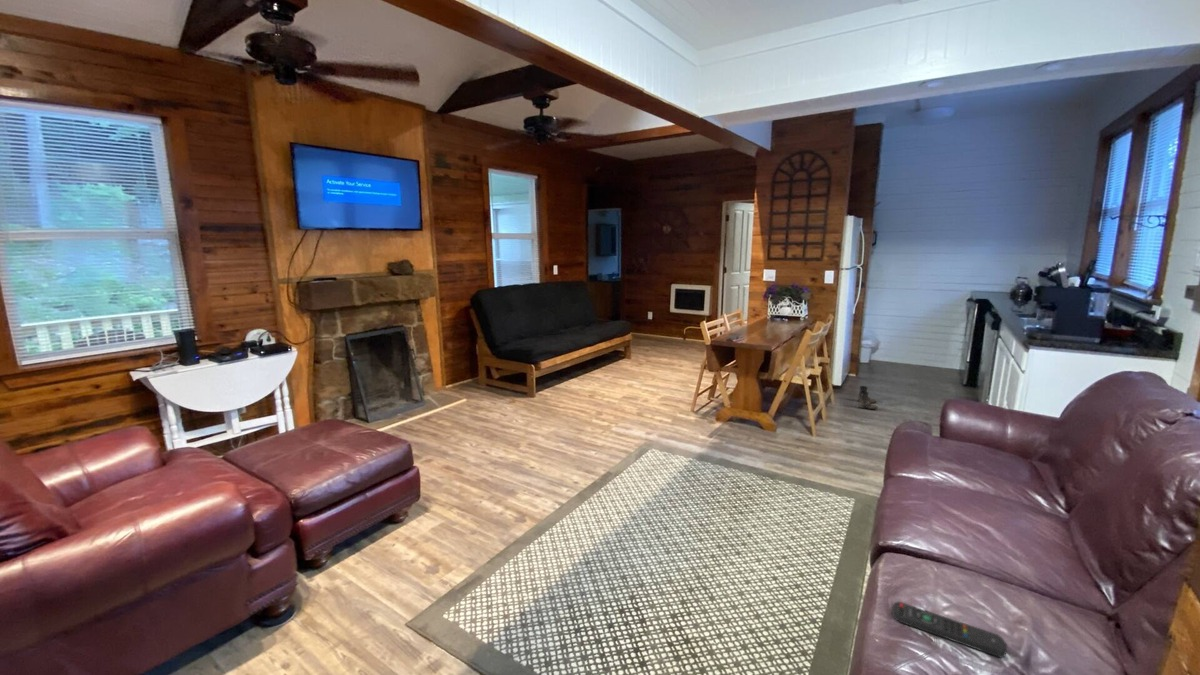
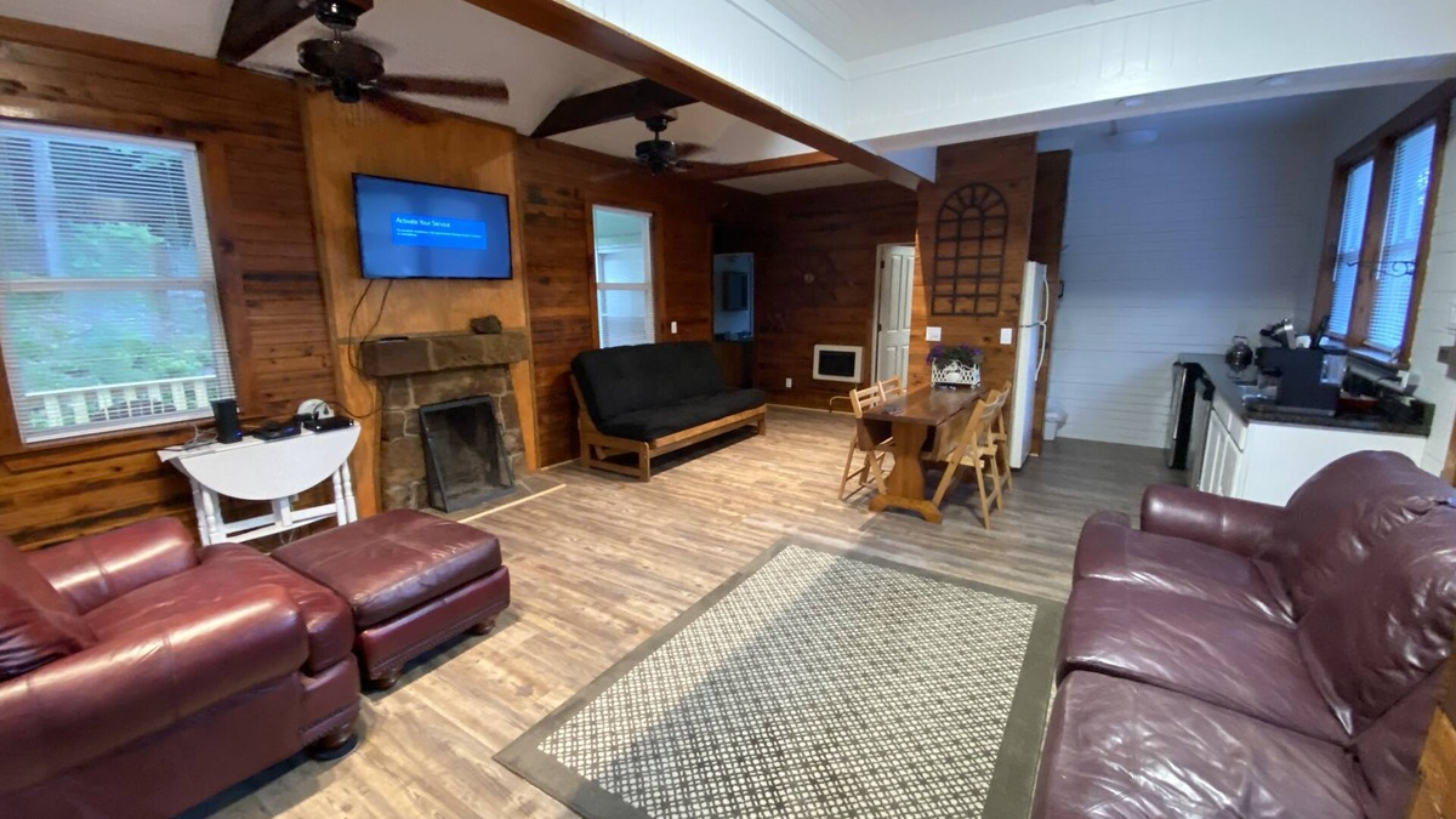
- boots (868, 397)
- remote control (946, 627)
